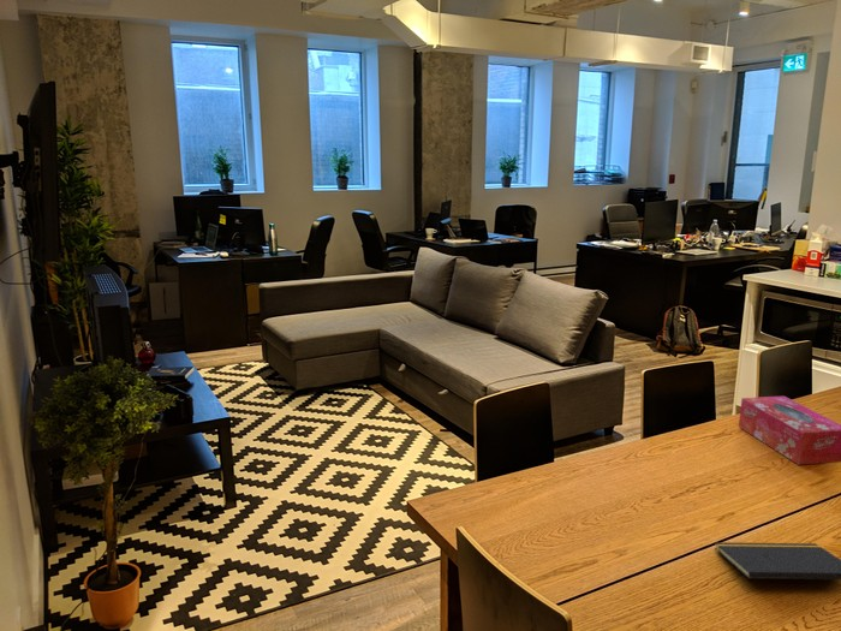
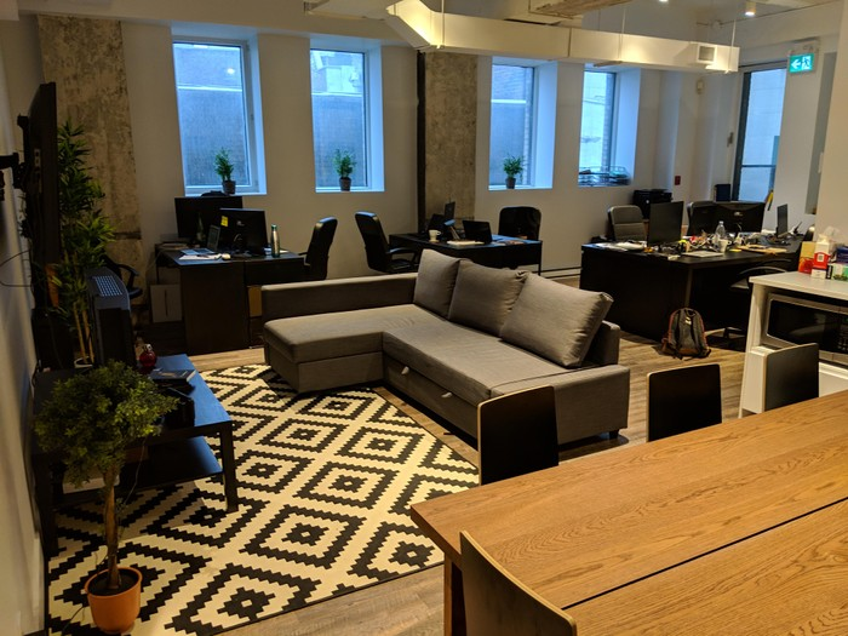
- notepad (783, 560)
- tissue box (791, 428)
